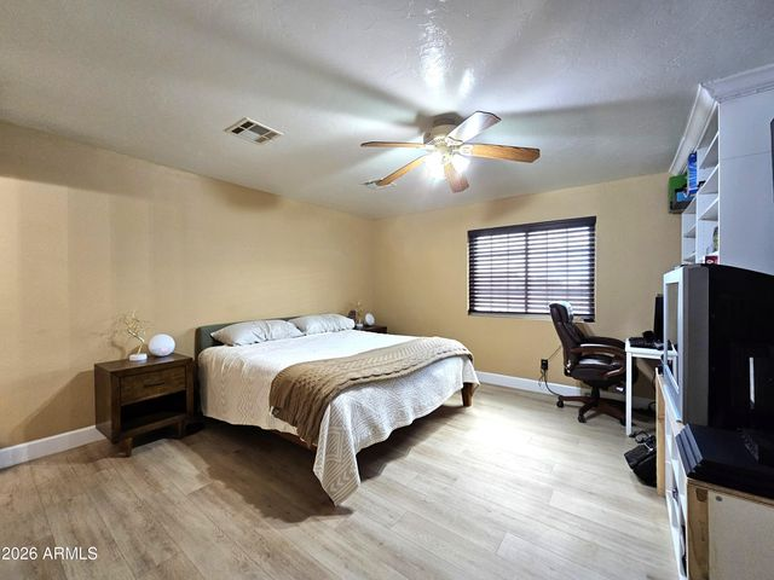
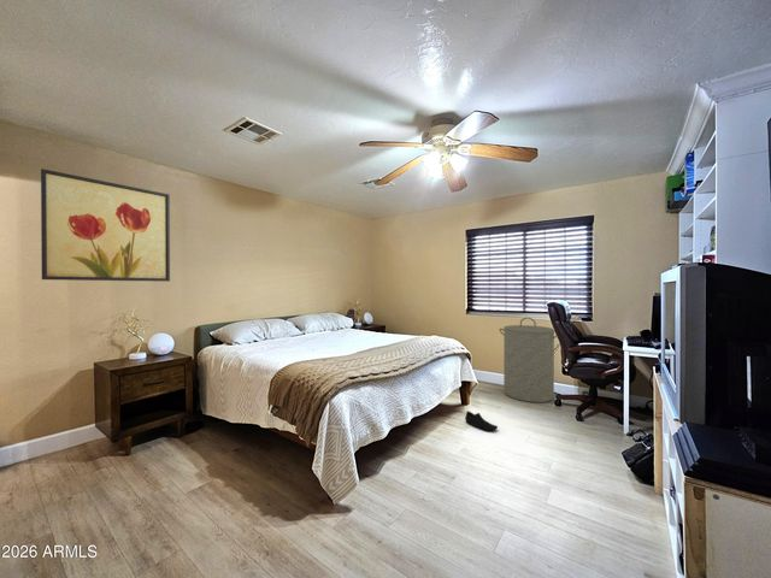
+ wall art (112, 231)
+ shoe (479, 420)
+ laundry hamper (528, 355)
